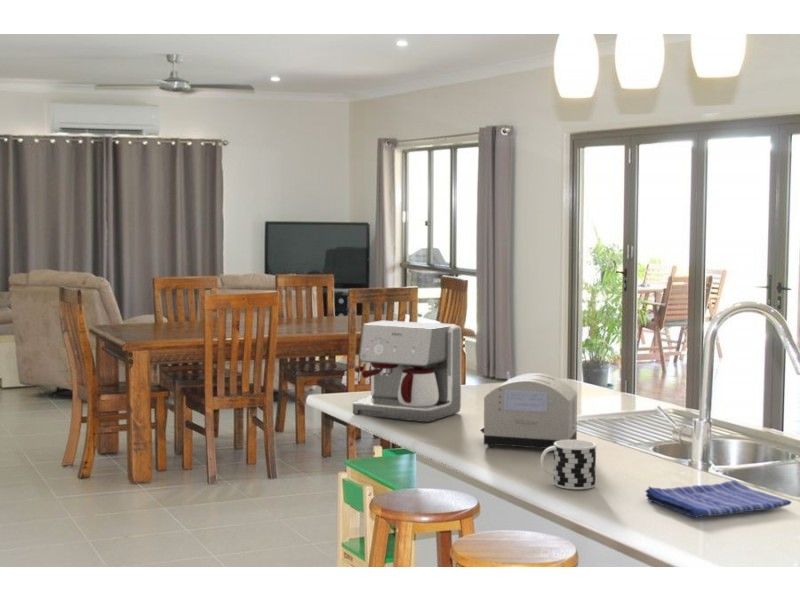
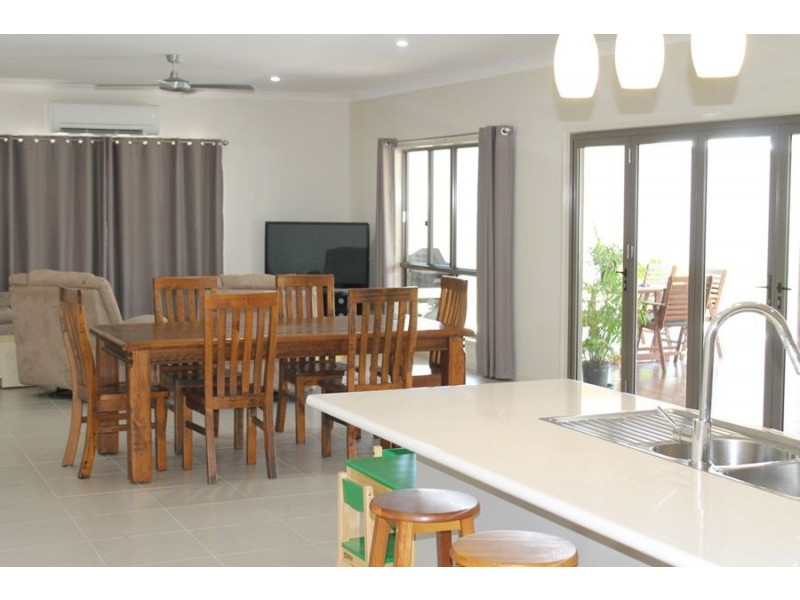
- dish towel (715, 497)
- coffee maker (406, 368)
- toaster (533, 407)
- cup (567, 464)
